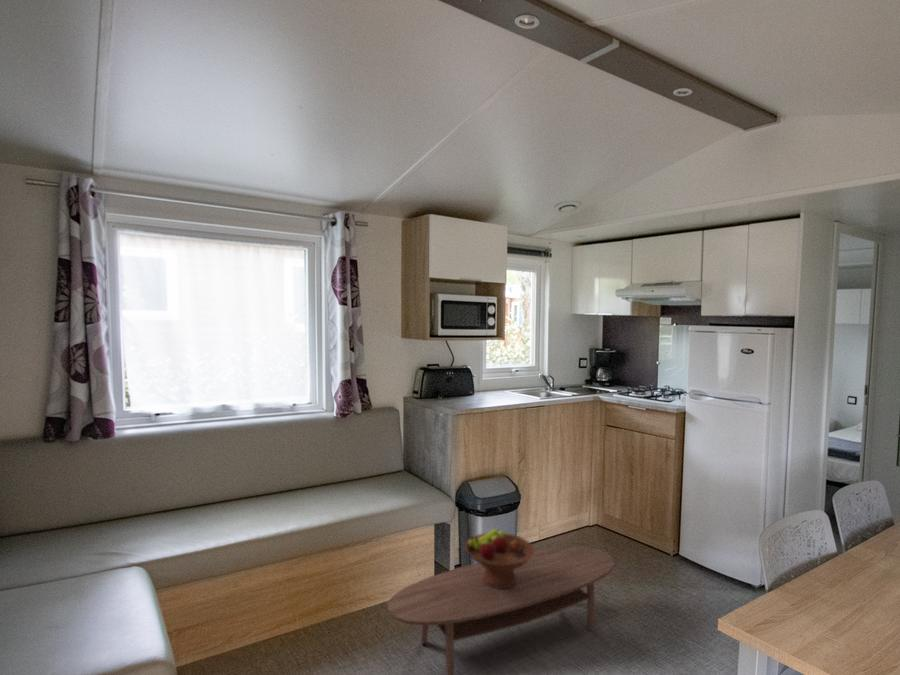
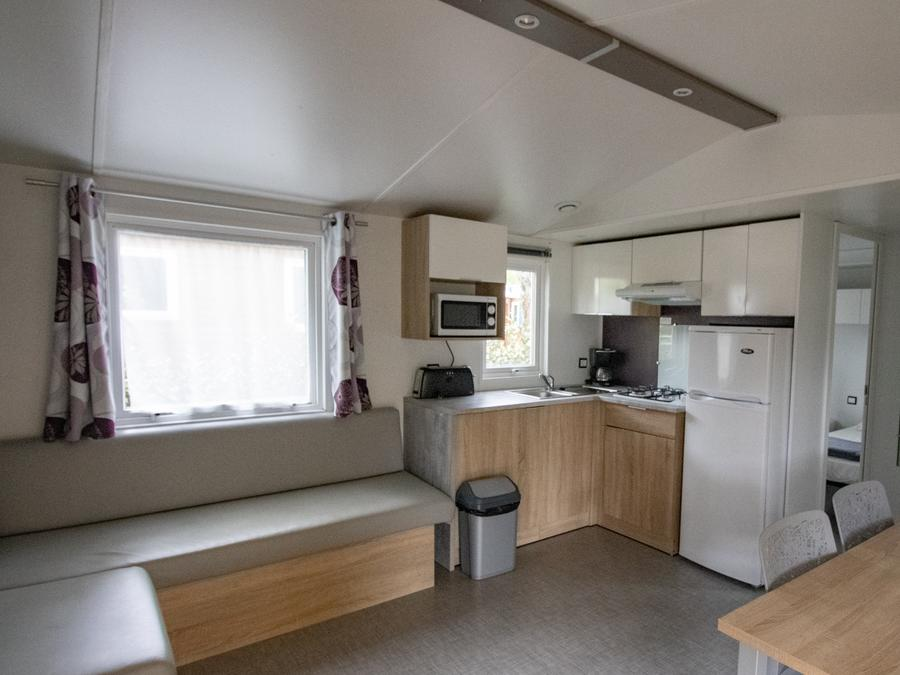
- fruit bowl (499, 556)
- coffee table (510, 607)
